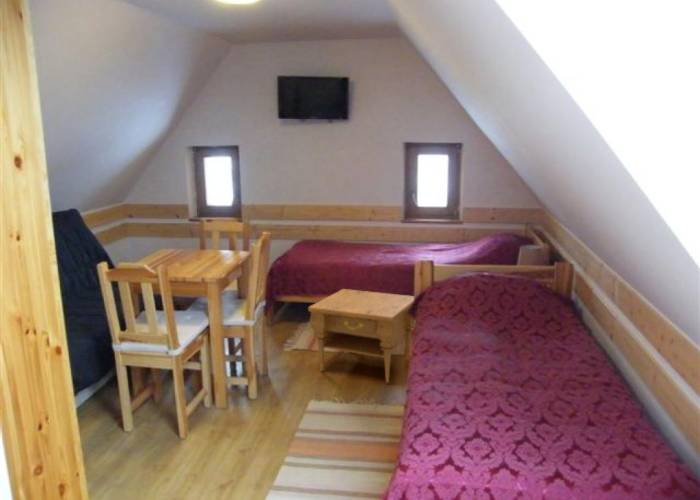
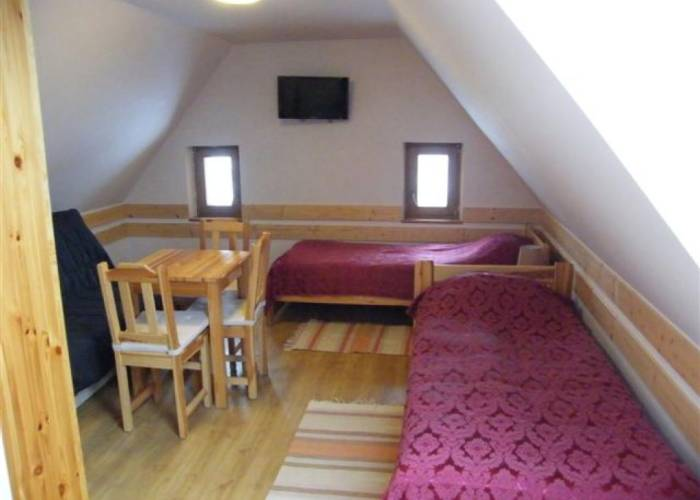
- nightstand (365, 334)
